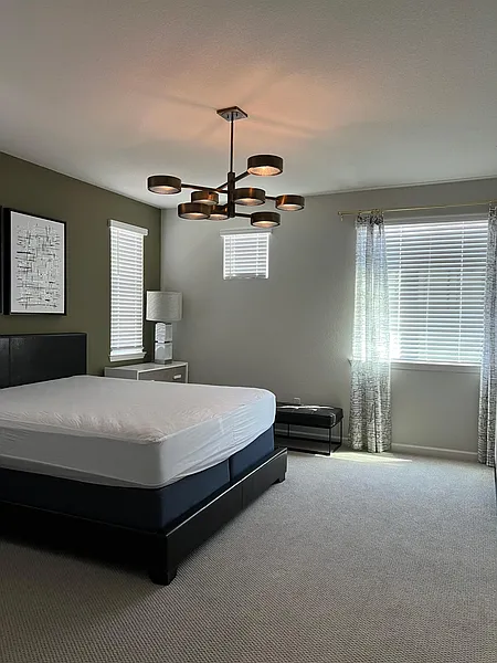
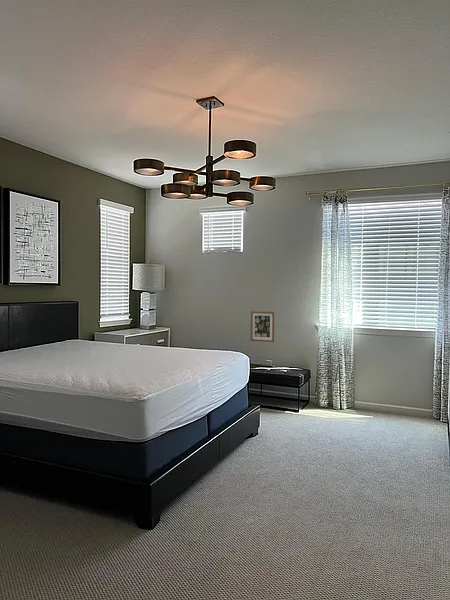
+ wall art (262, 326)
